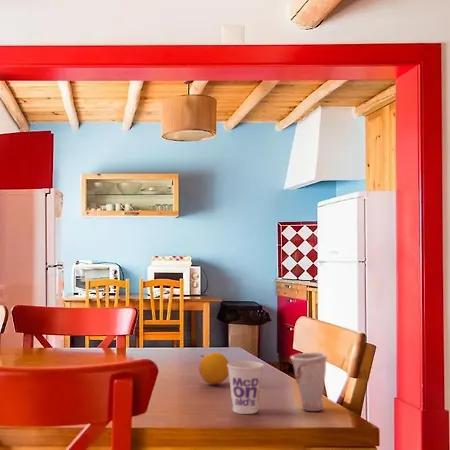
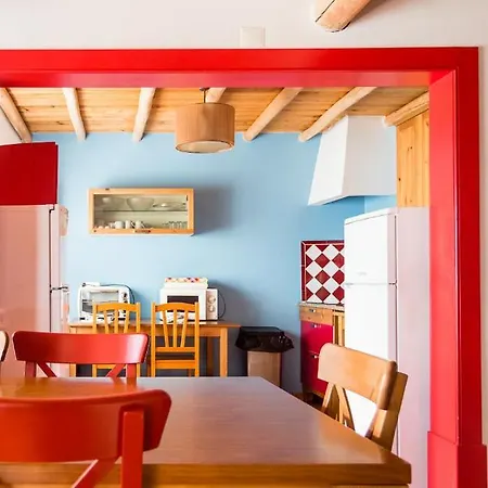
- cup (245, 387)
- cup (308, 381)
- fruit (214, 368)
